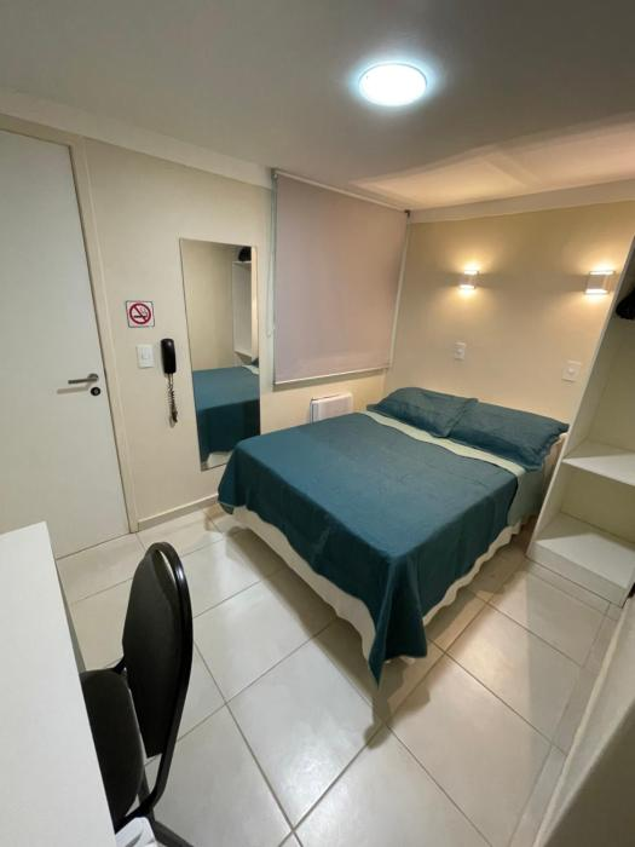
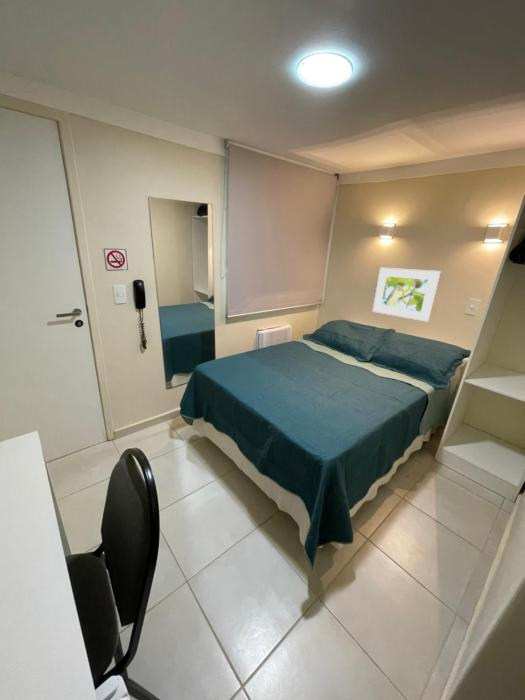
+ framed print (403, 293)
